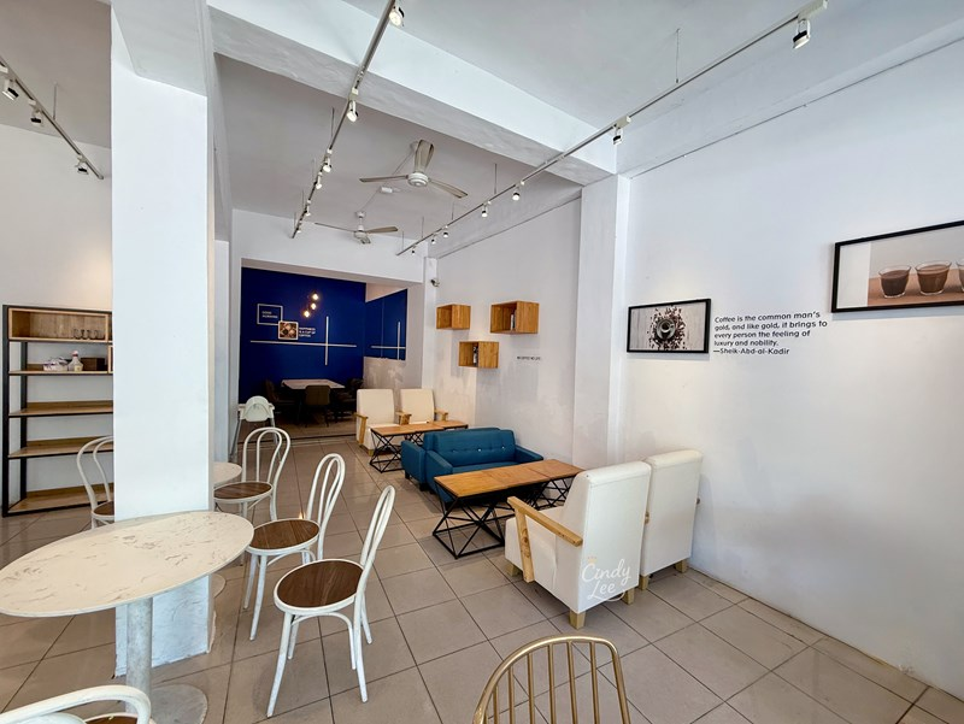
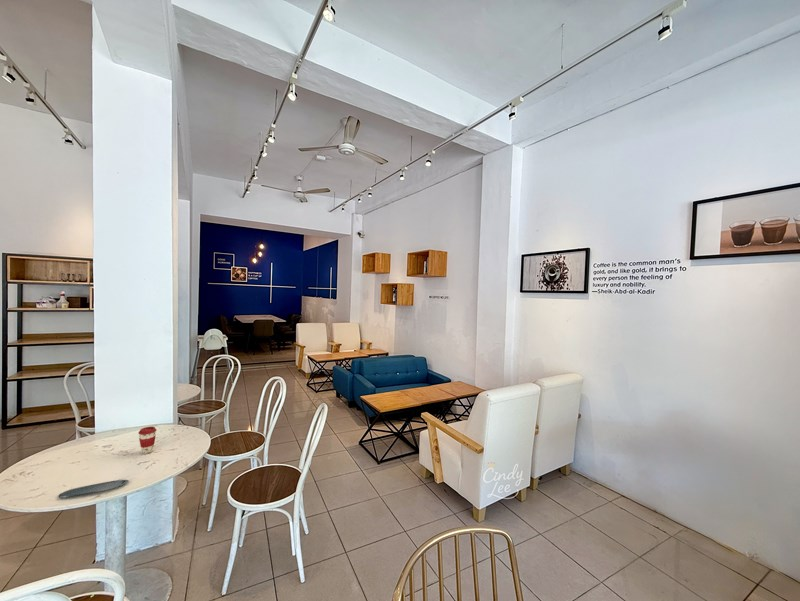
+ oval tray (94, 488)
+ coffee cup (147, 440)
